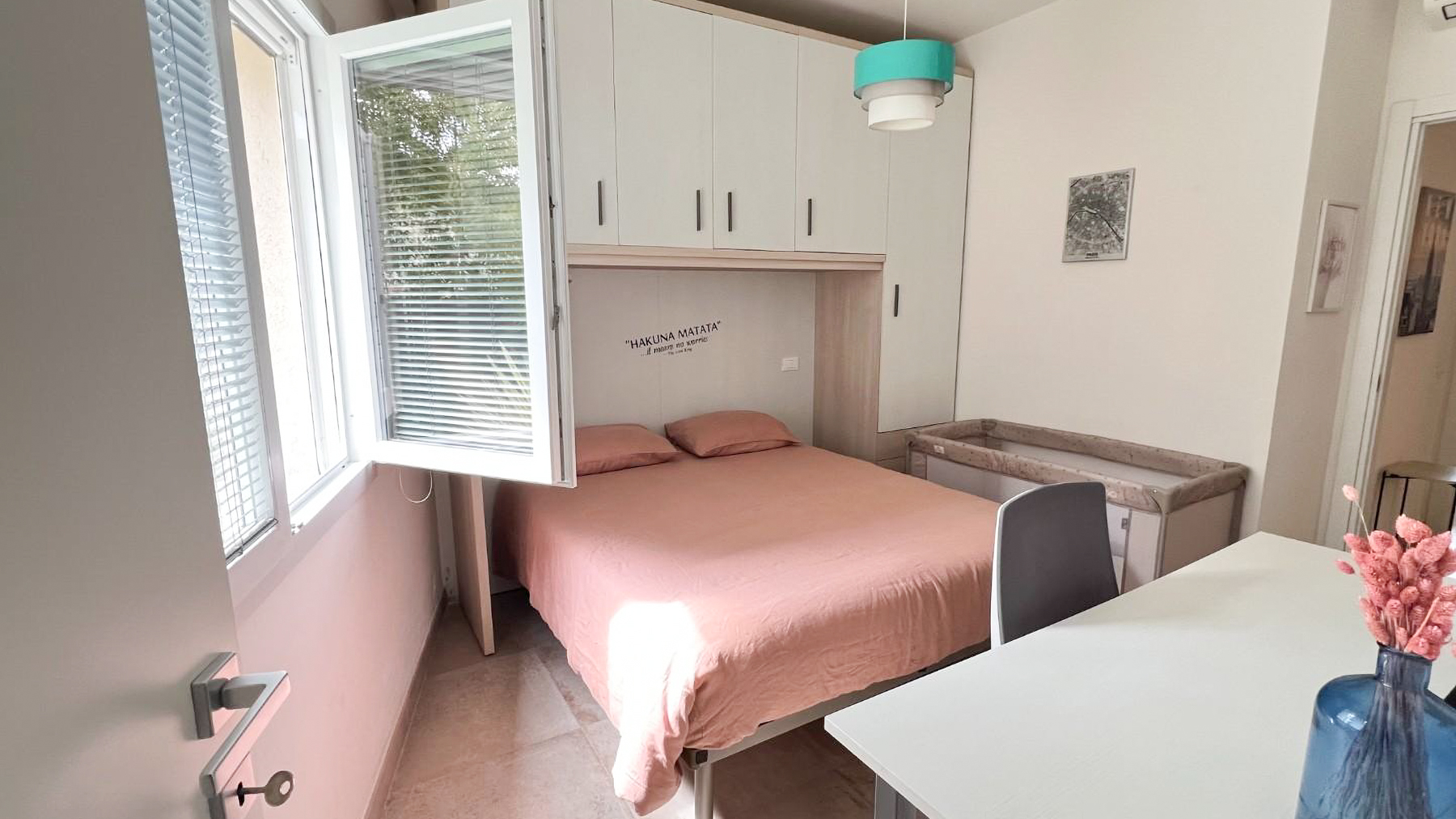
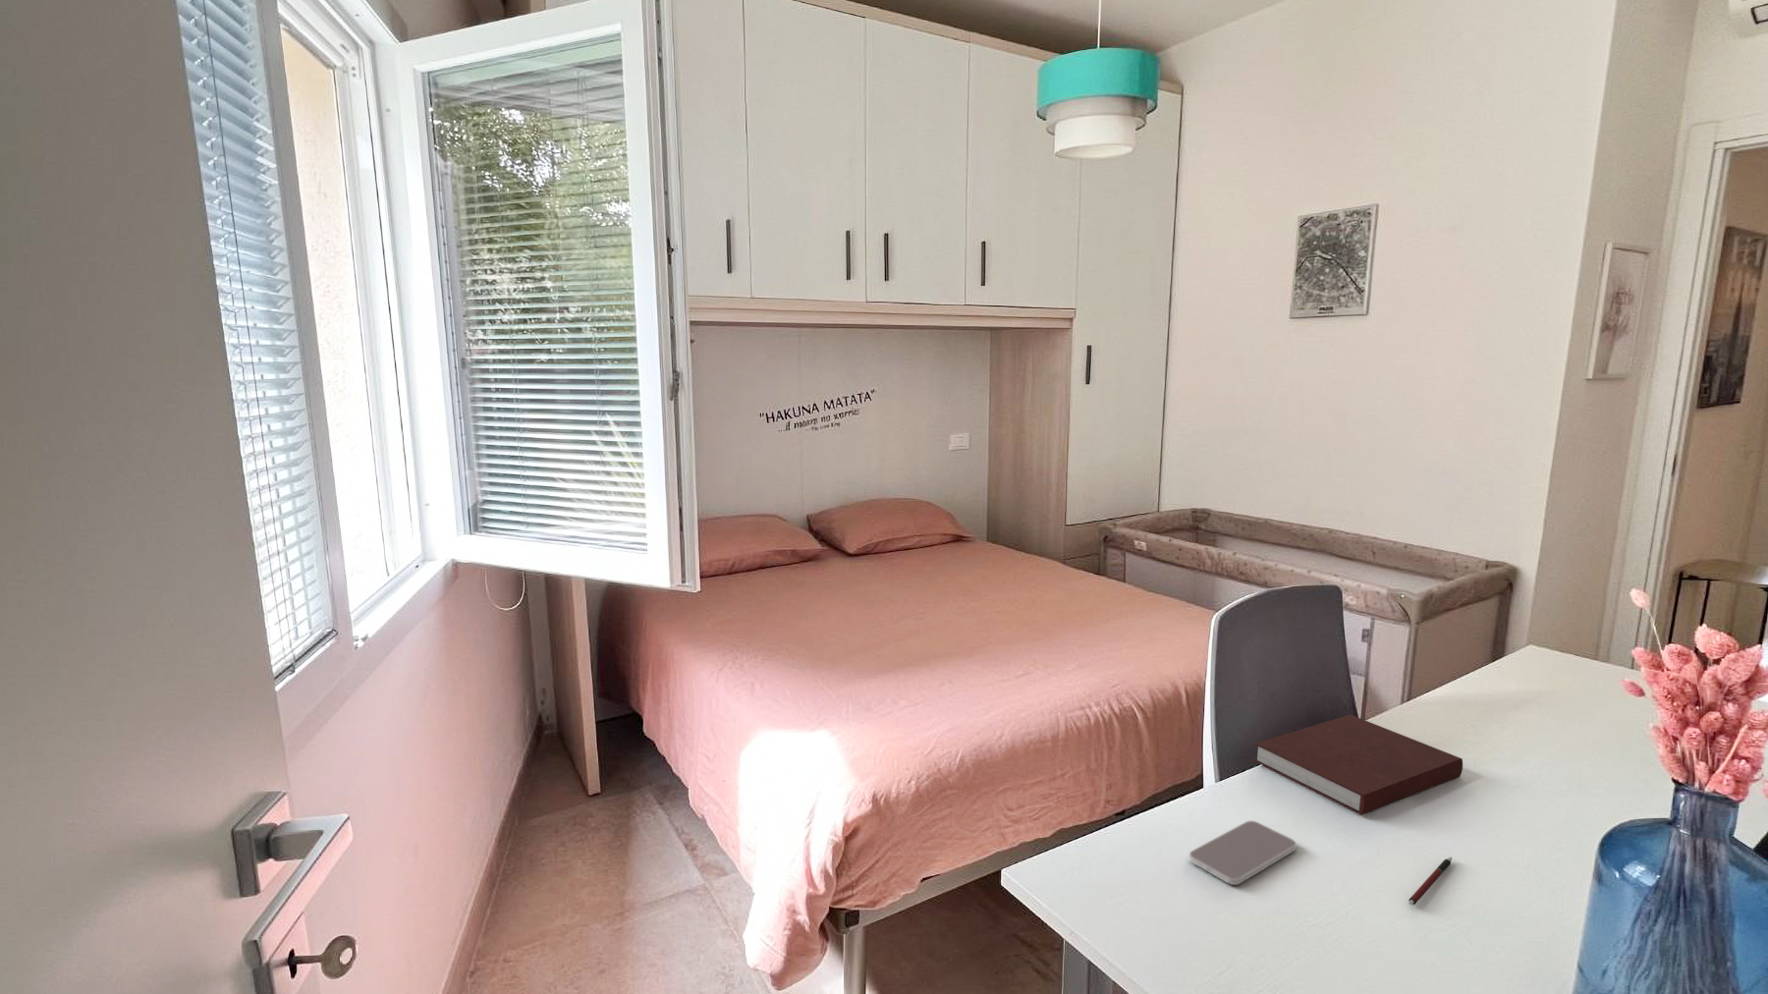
+ pen (1432, 879)
+ smartphone (1242, 851)
+ notebook (1355, 760)
